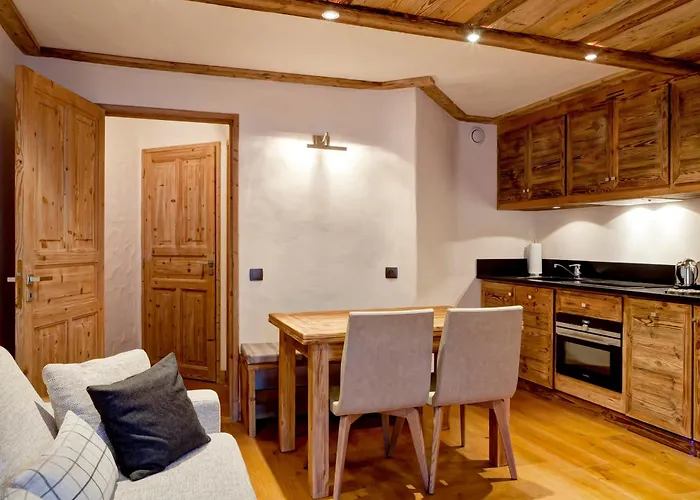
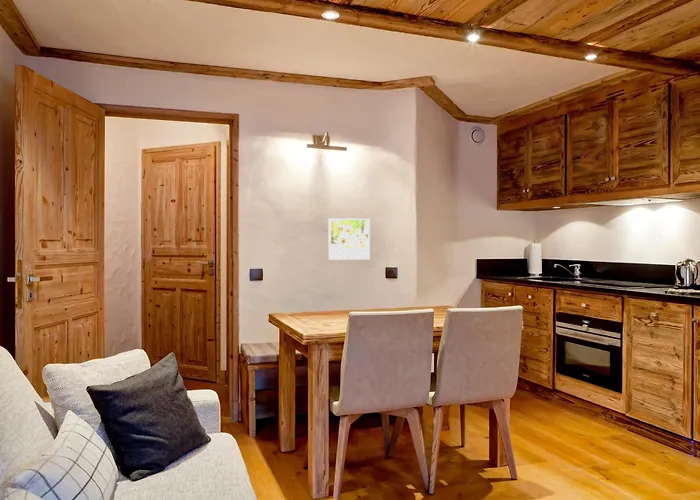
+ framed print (349, 239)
